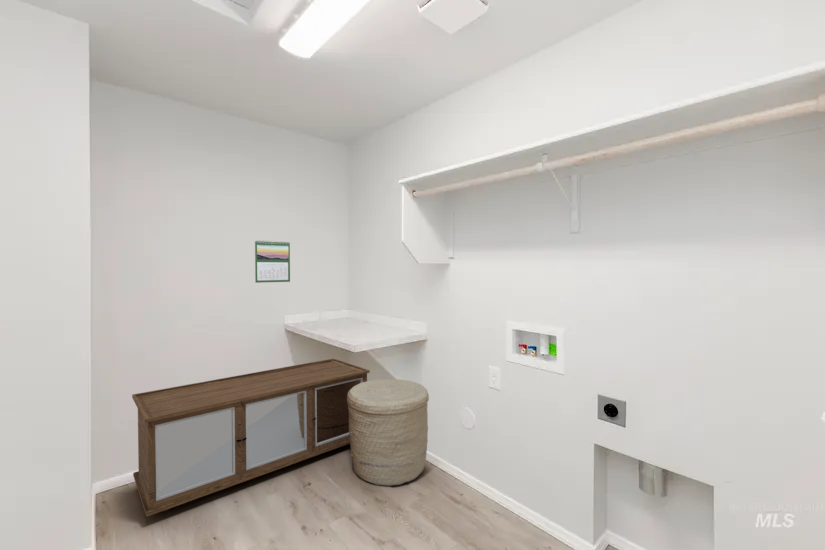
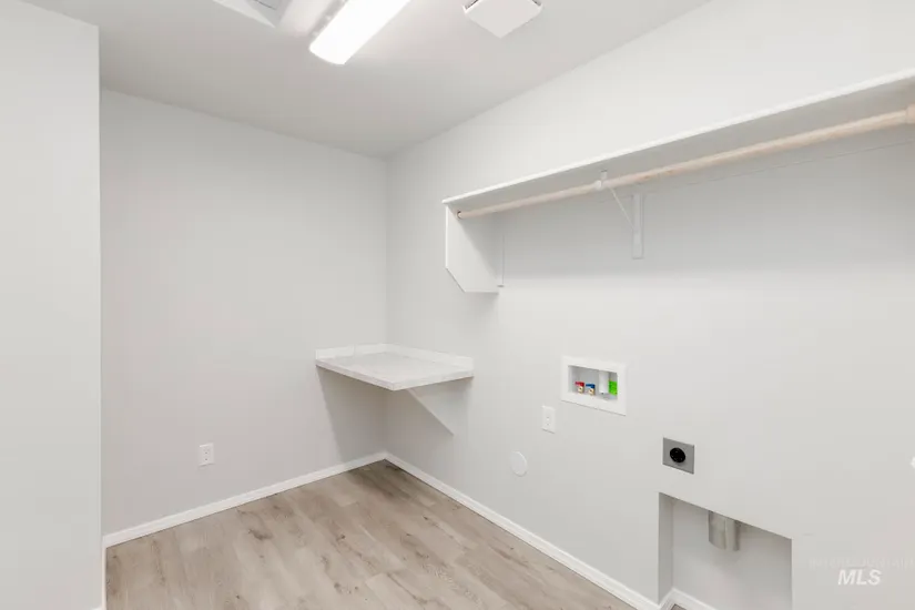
- calendar (273, 261)
- basket (388, 427)
- storage cabinet (263, 420)
